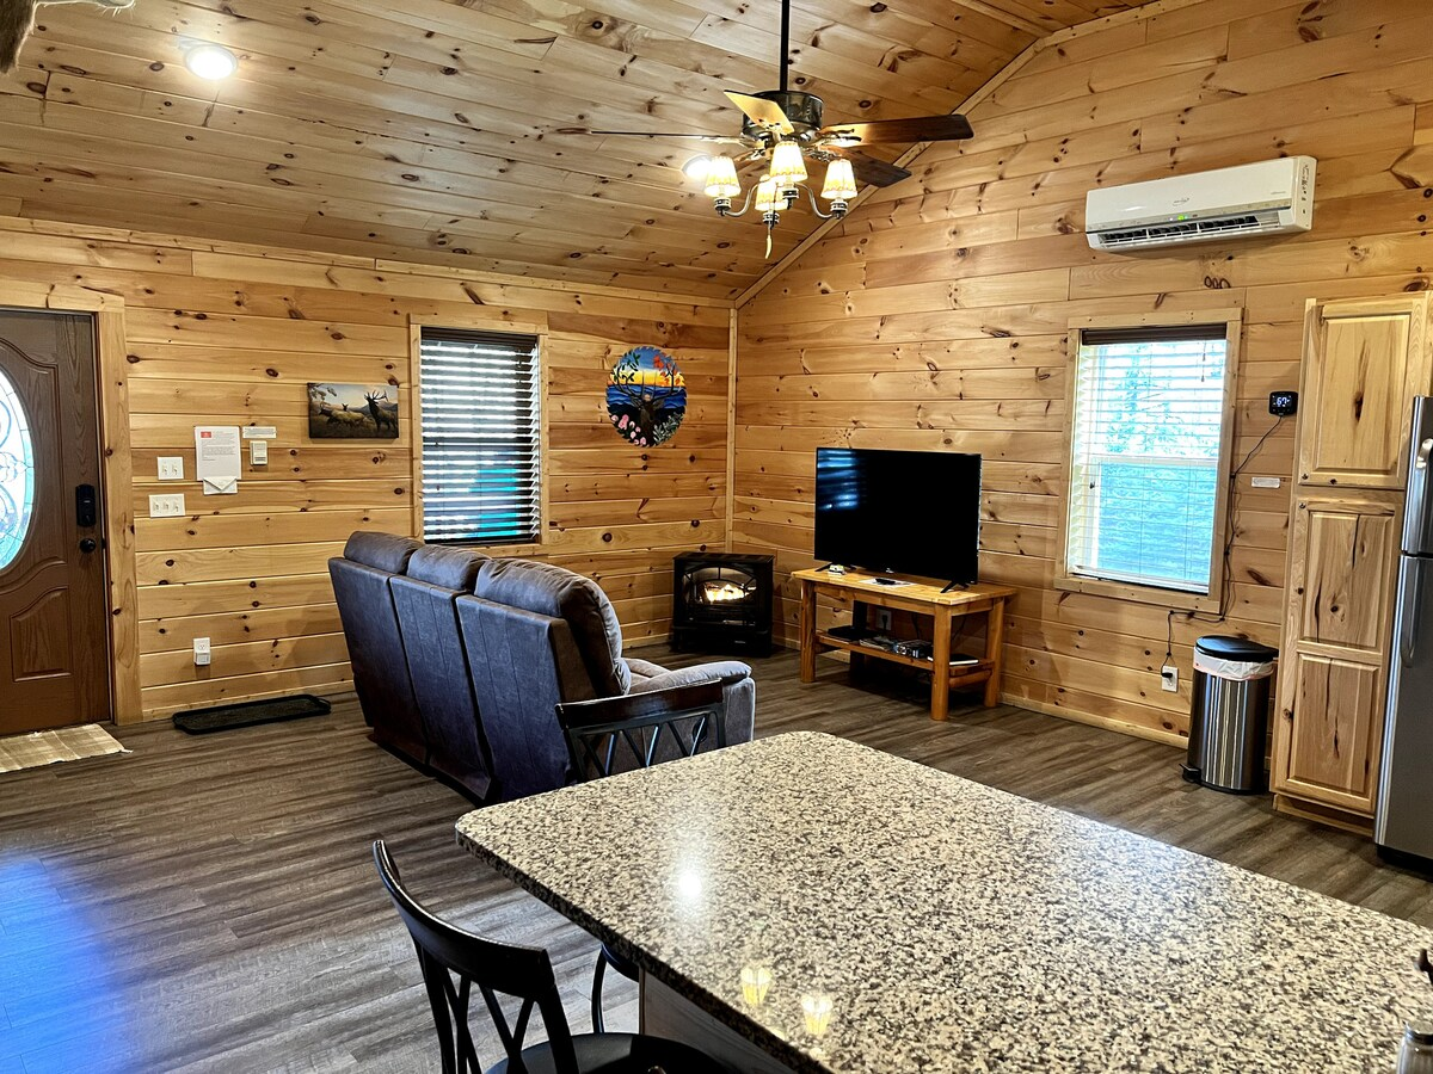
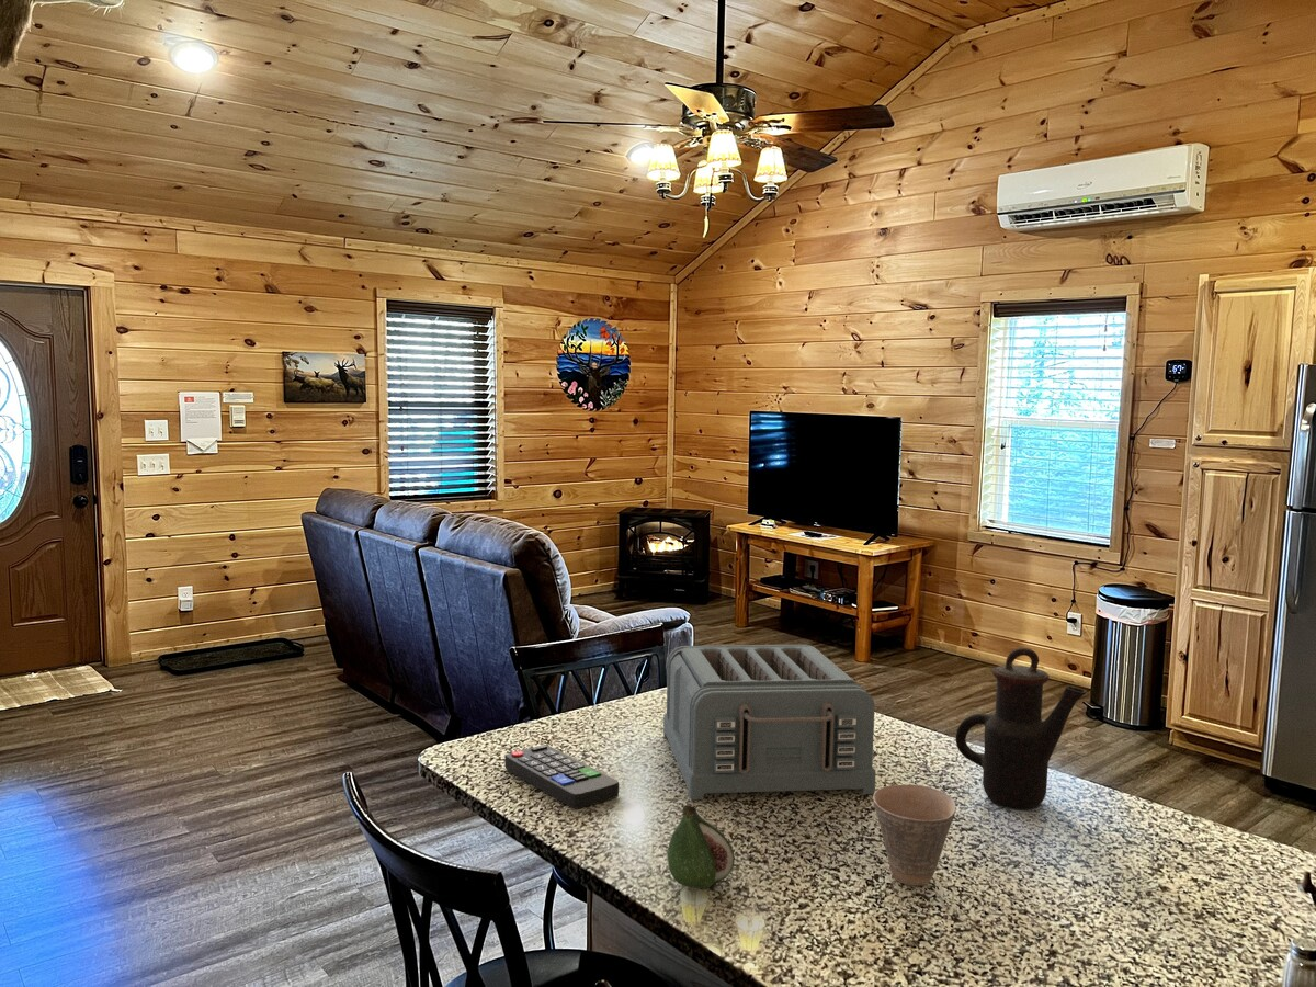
+ remote control (559, 773)
+ teapot (1018, 724)
+ toaster (764, 715)
+ fruit (701, 848)
+ cup (912, 839)
